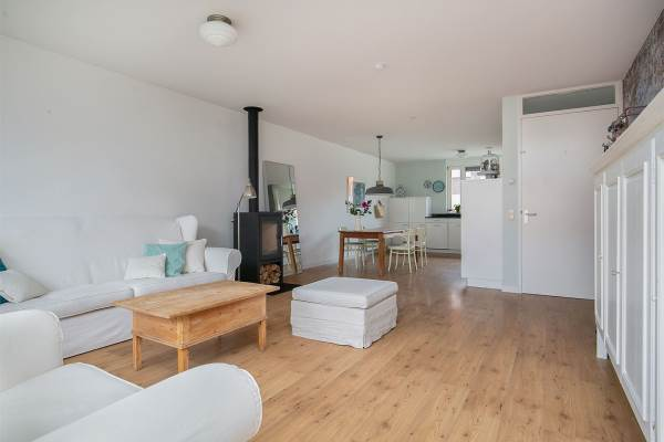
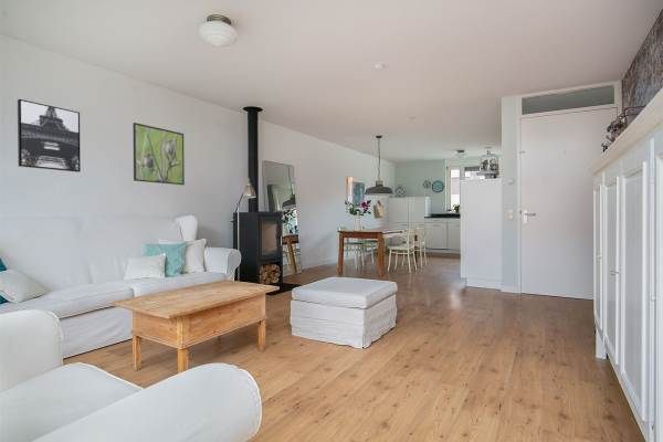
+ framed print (160, 155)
+ wall art (50, 137)
